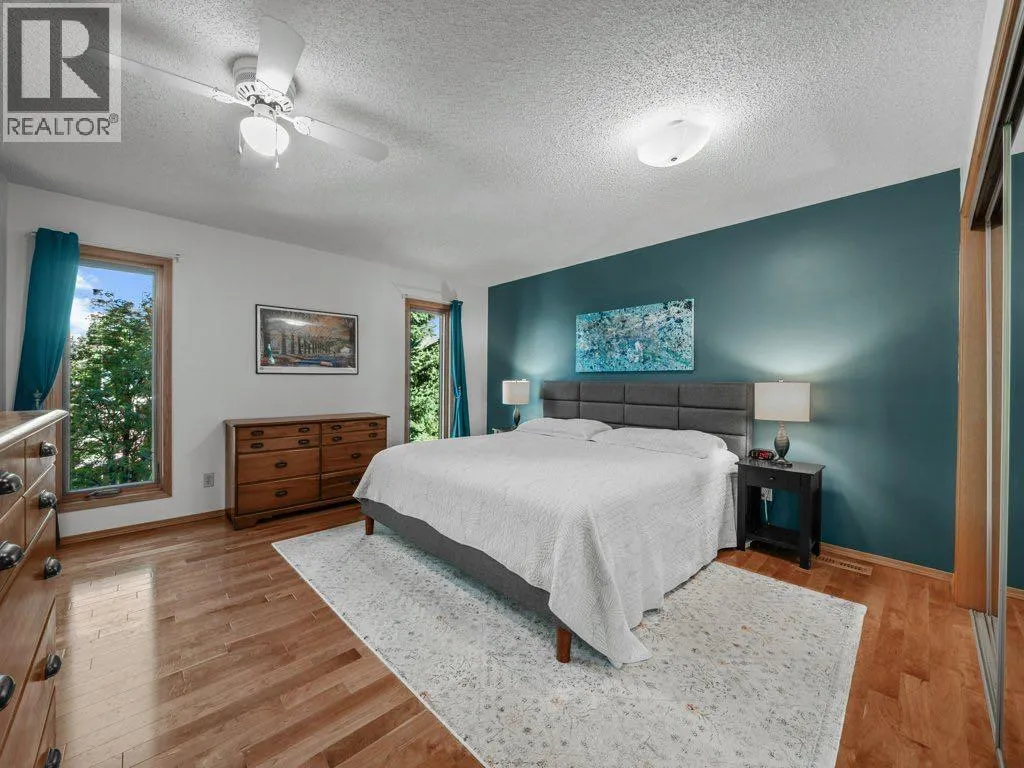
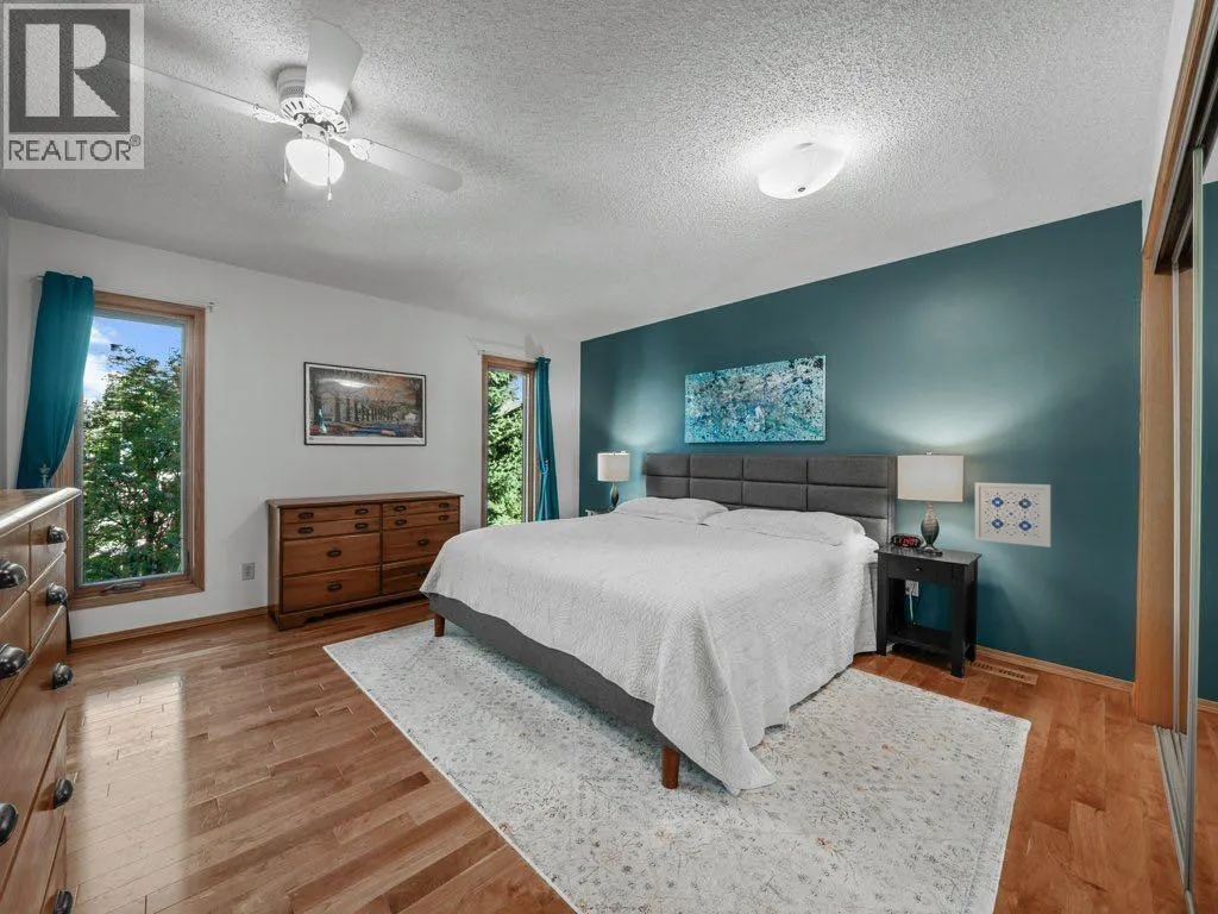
+ wall art (1011, 513)
